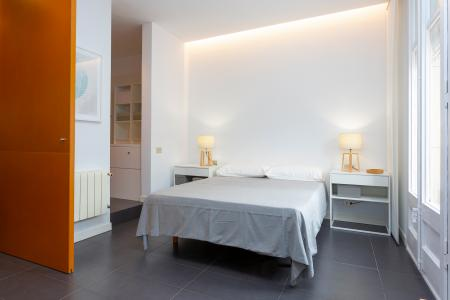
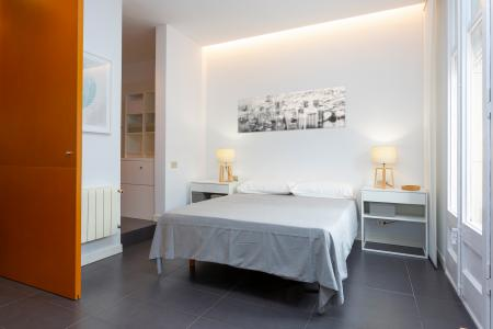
+ wall art (287, 112)
